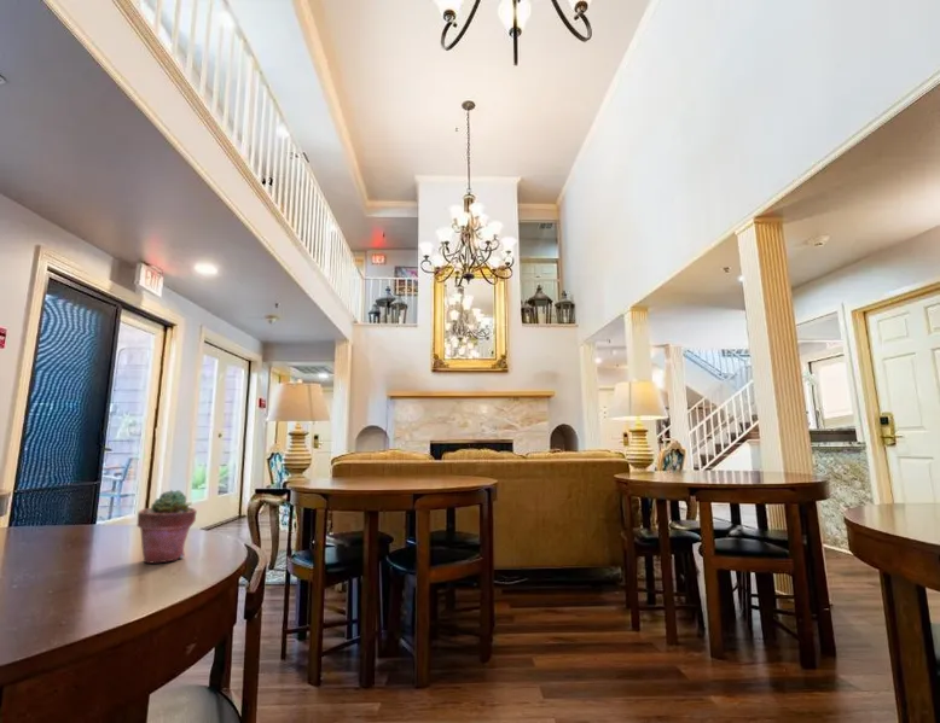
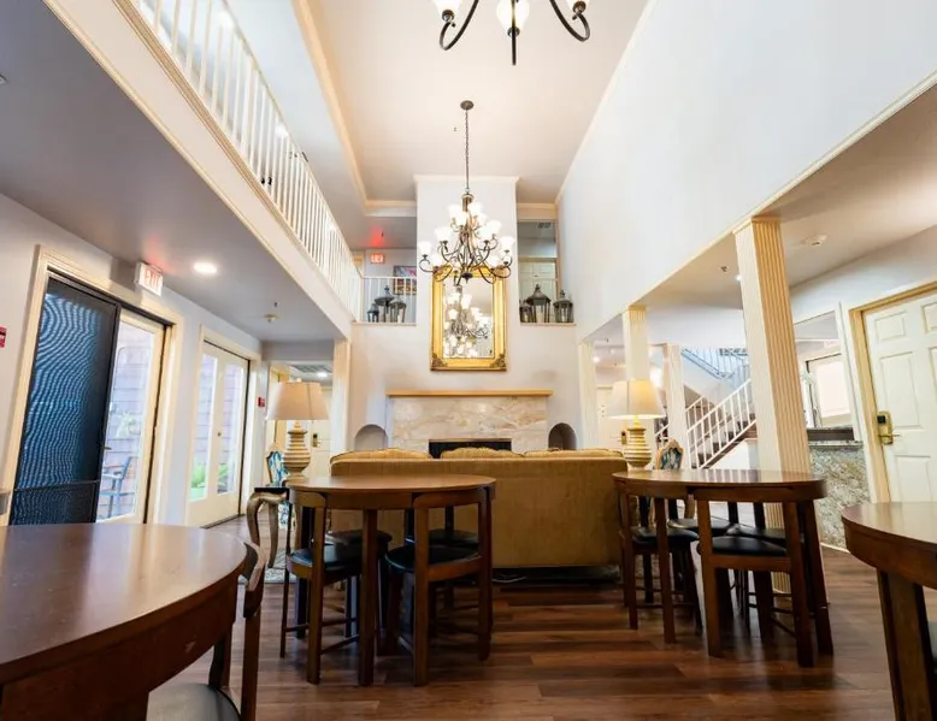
- potted succulent (167, 524)
